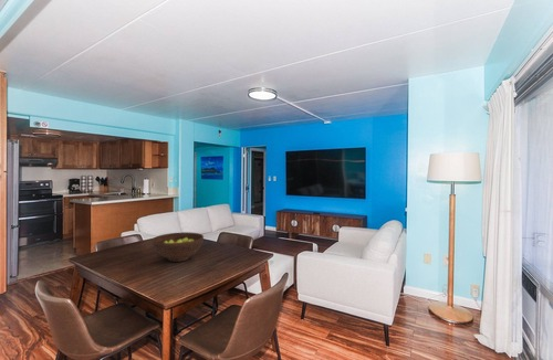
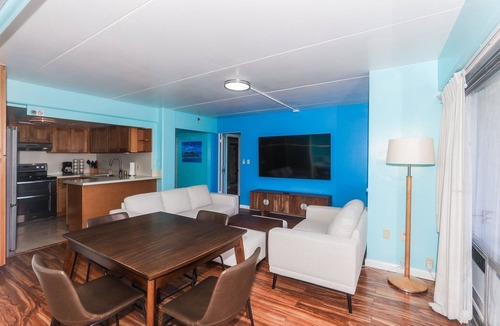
- fruit bowl (178, 247)
